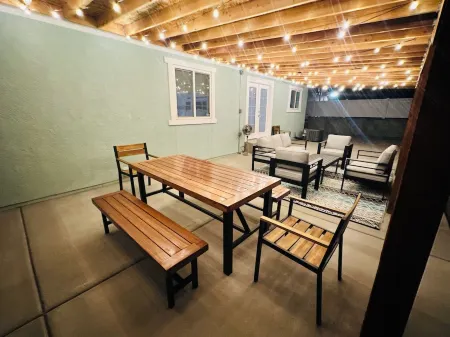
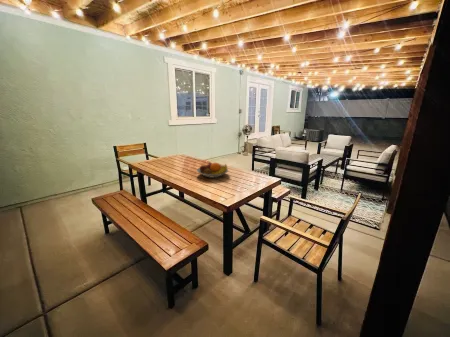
+ fruit bowl (212, 168)
